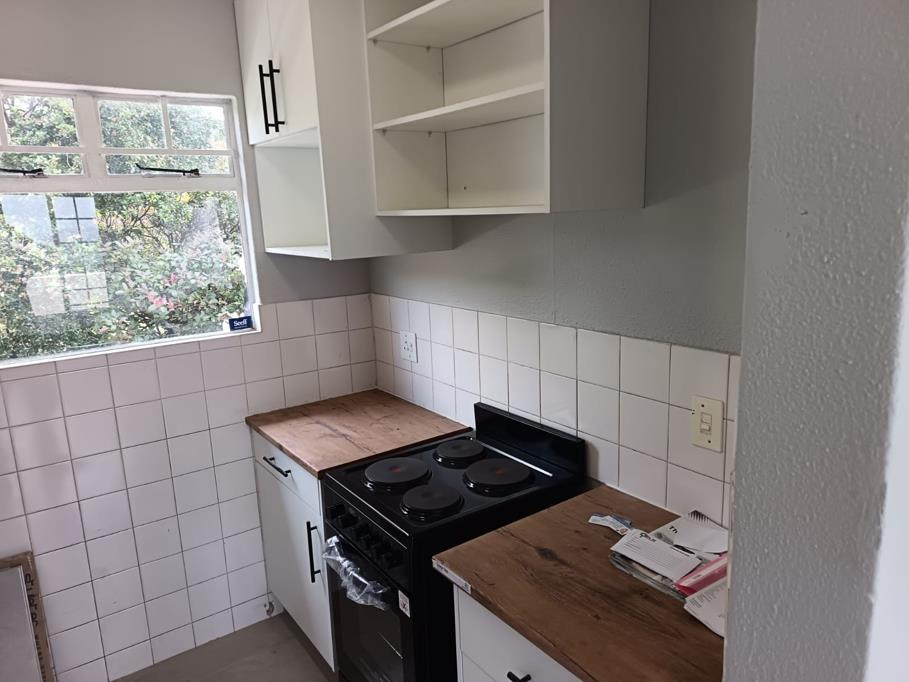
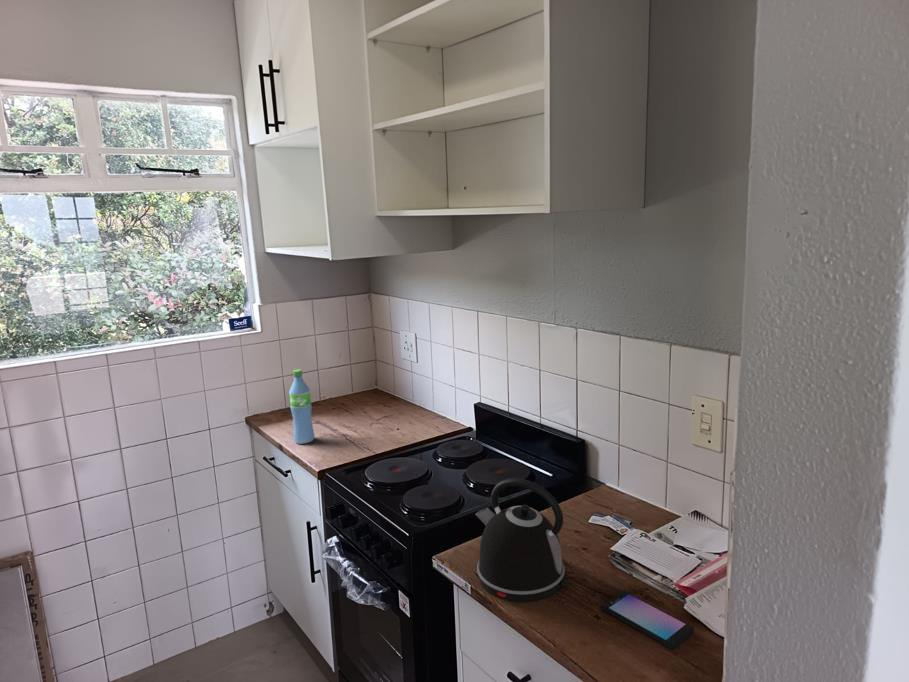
+ kettle (520, 528)
+ water bottle (301, 405)
+ smartphone (646, 618)
